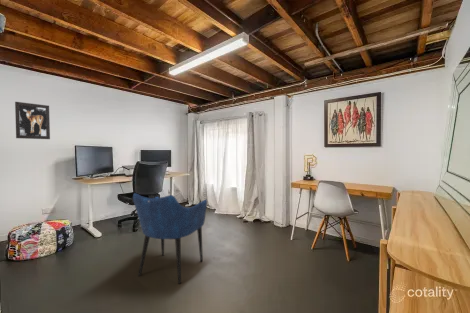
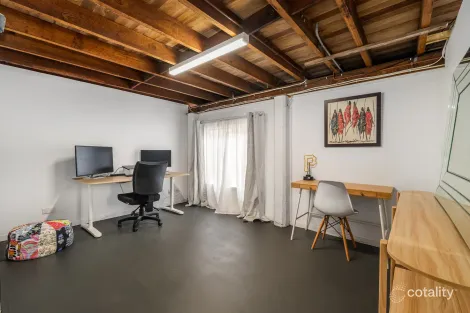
- armchair (167, 230)
- wall art (33, 121)
